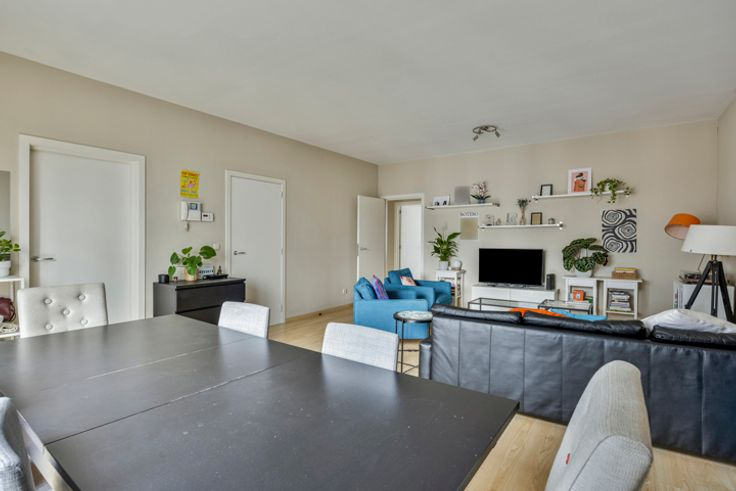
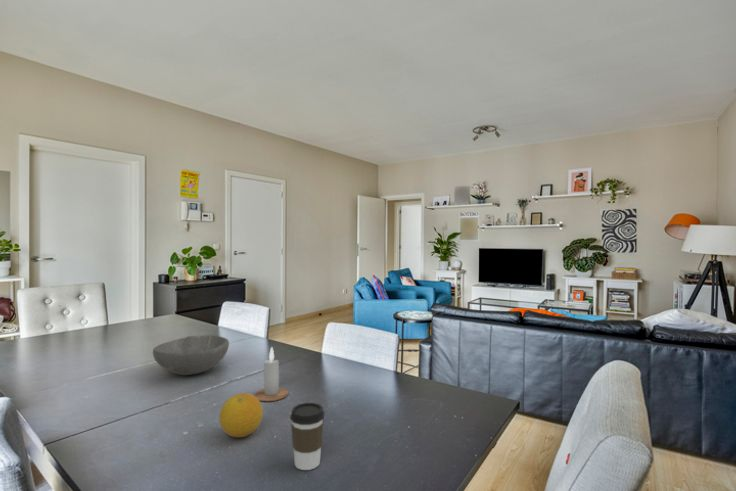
+ coffee cup (307, 435)
+ fruit (241, 414)
+ bowl (192, 357)
+ candle (271, 370)
